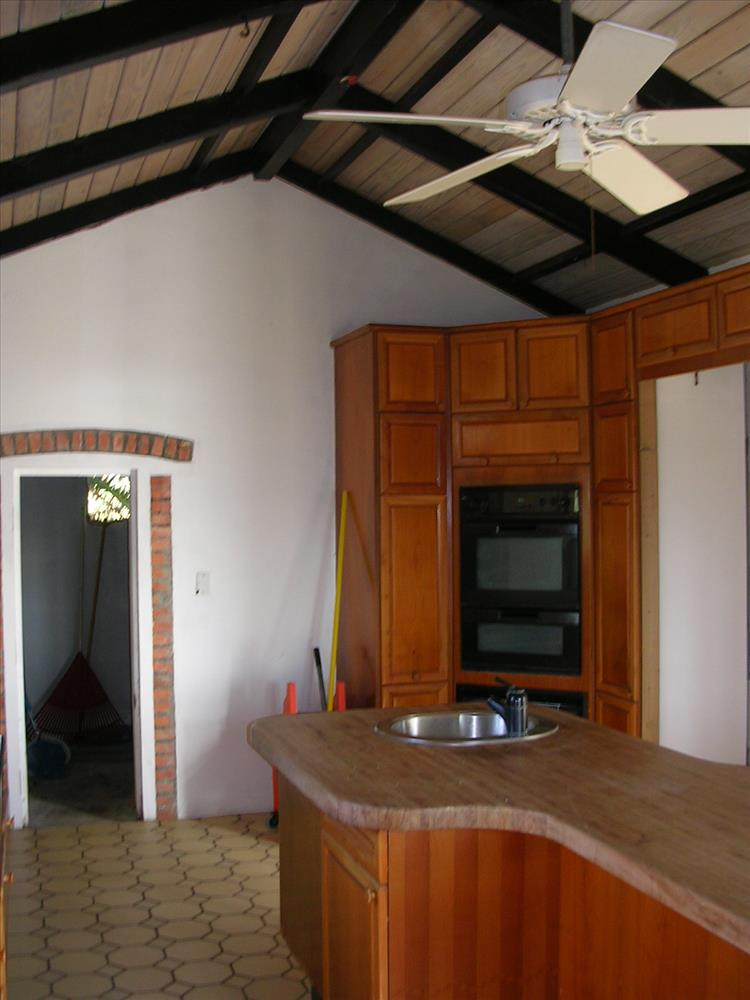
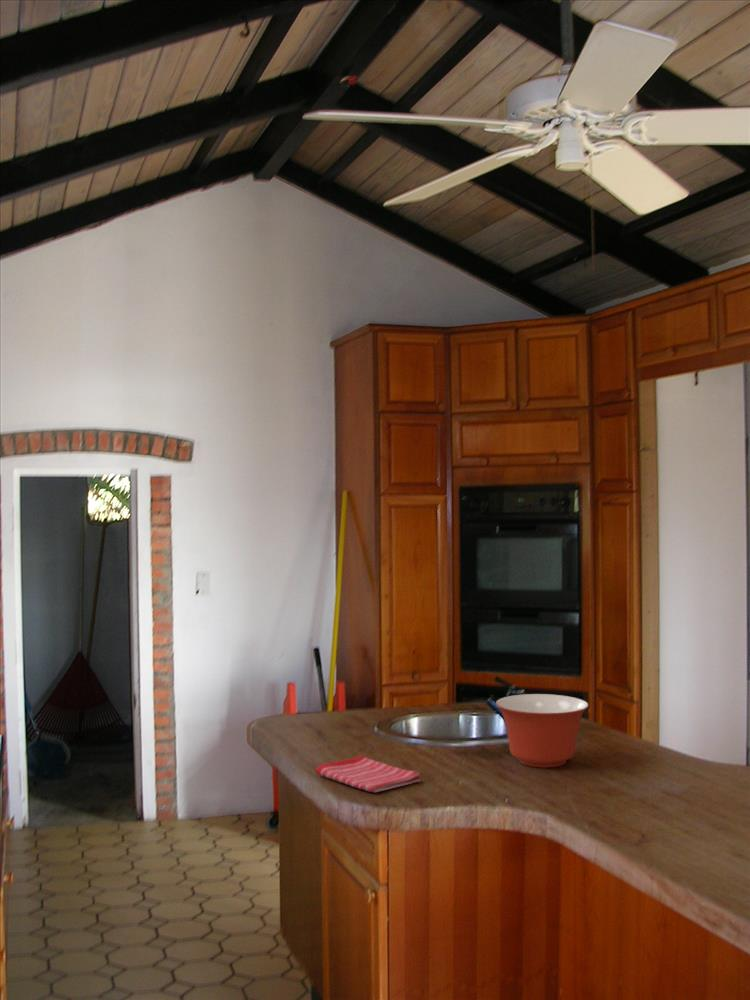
+ dish towel (367, 773)
+ mixing bowl (542, 732)
